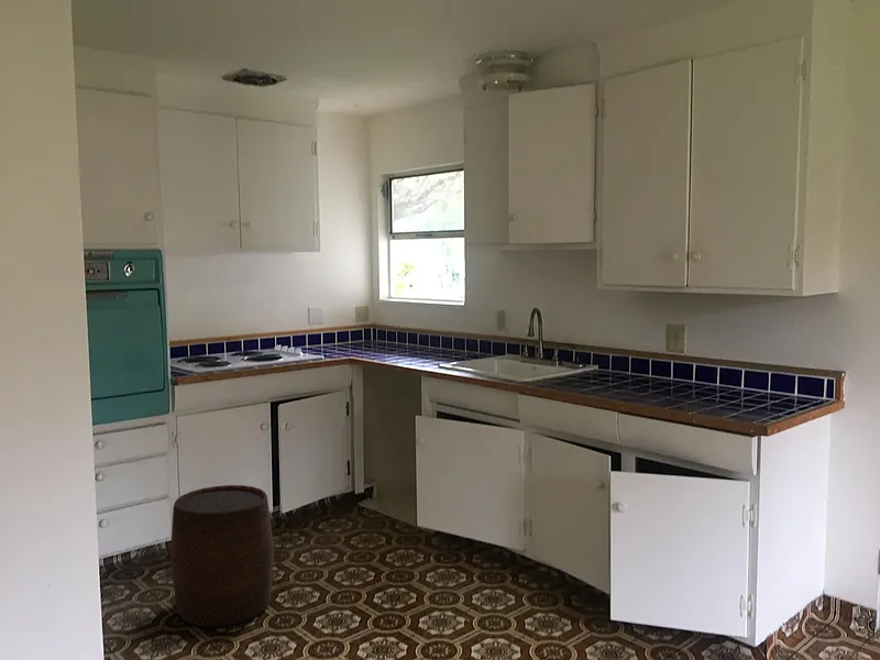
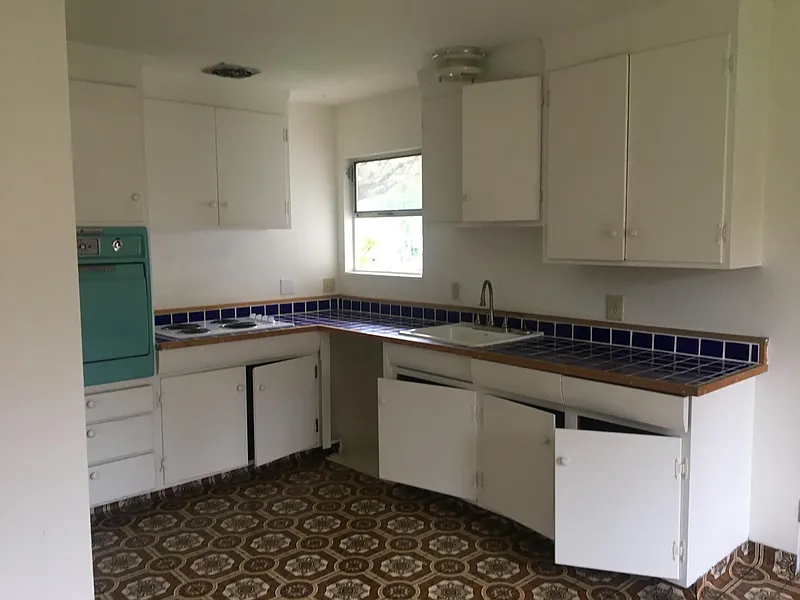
- stool (222, 552)
